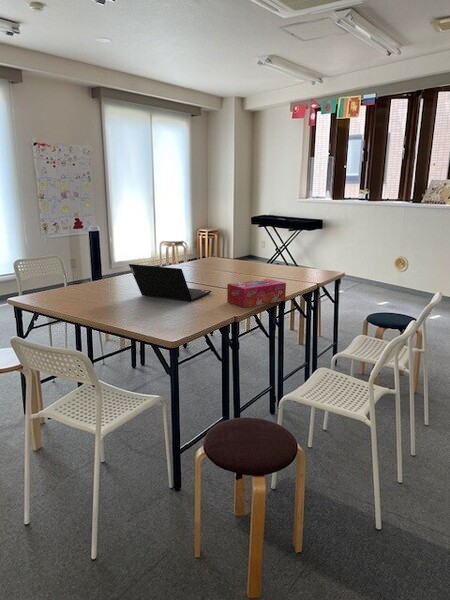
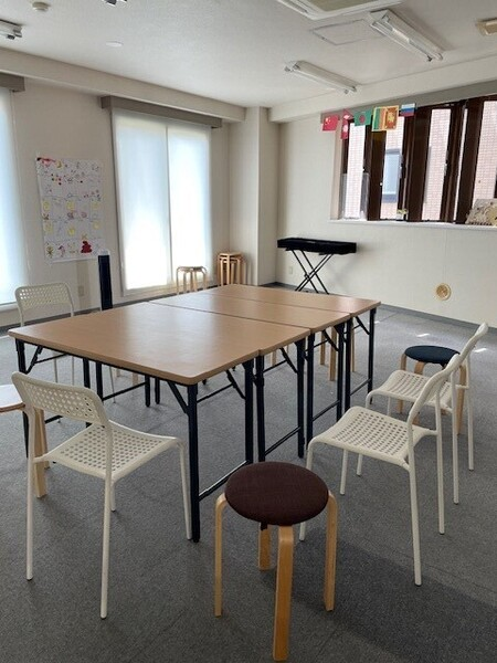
- laptop computer (172, 279)
- tissue box (256, 292)
